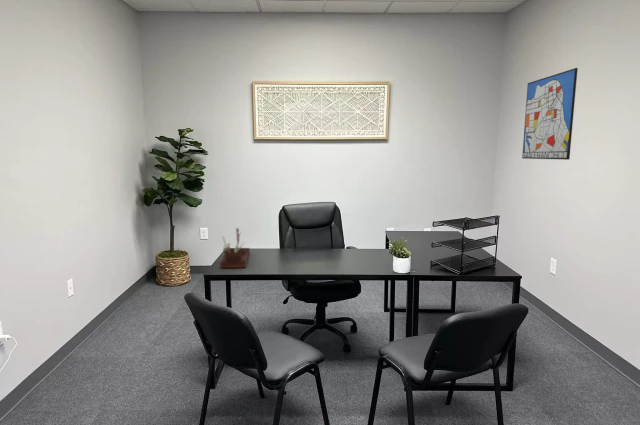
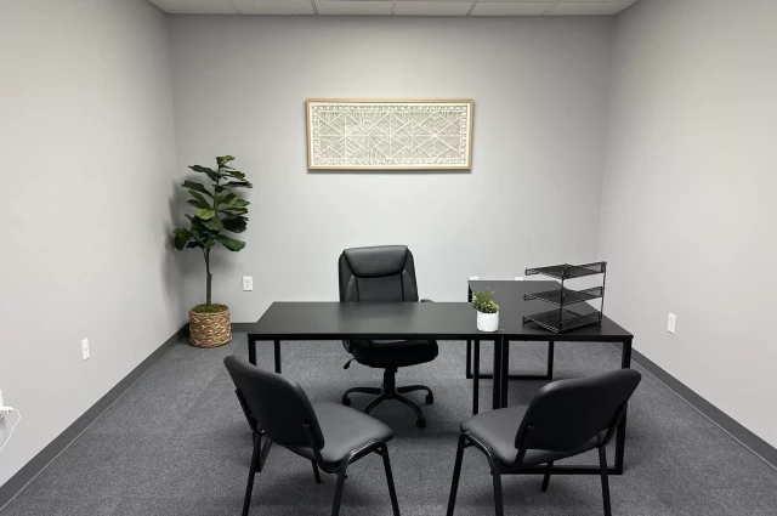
- wall art (546, 118)
- desk organizer (235, 246)
